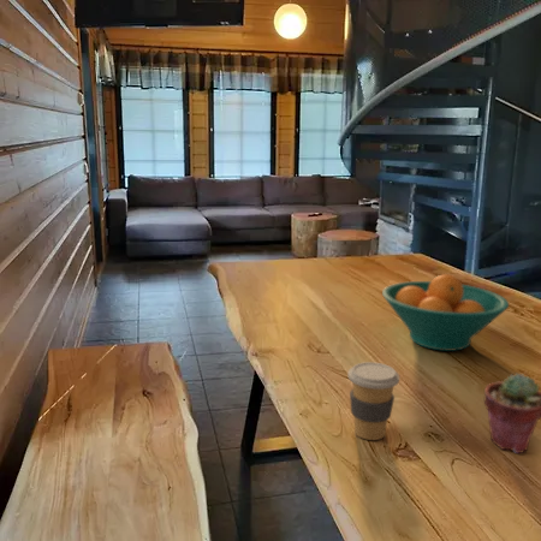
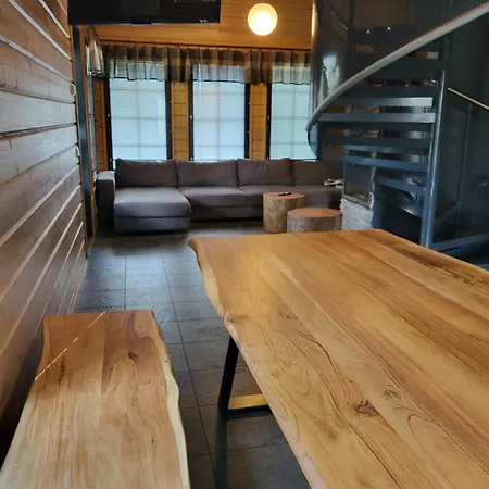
- coffee cup (371, 402)
- fruit bowl (442, 308)
- potted succulent (513, 408)
